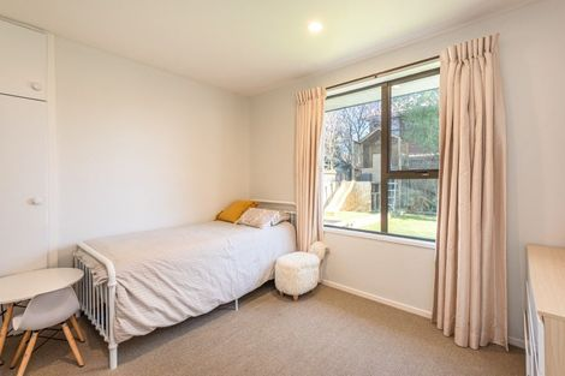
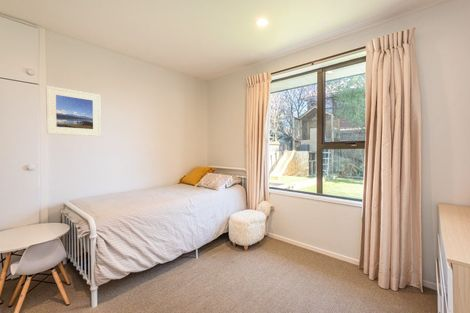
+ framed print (75, 112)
